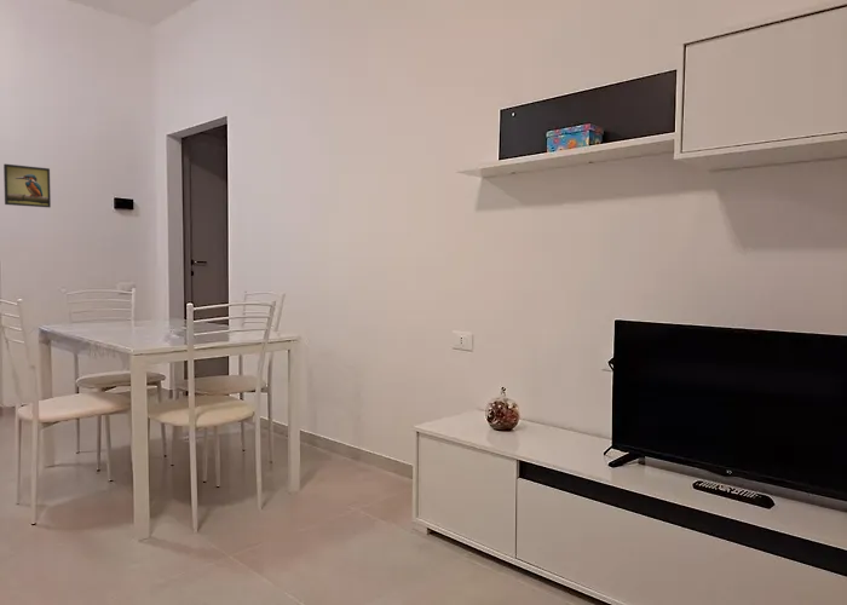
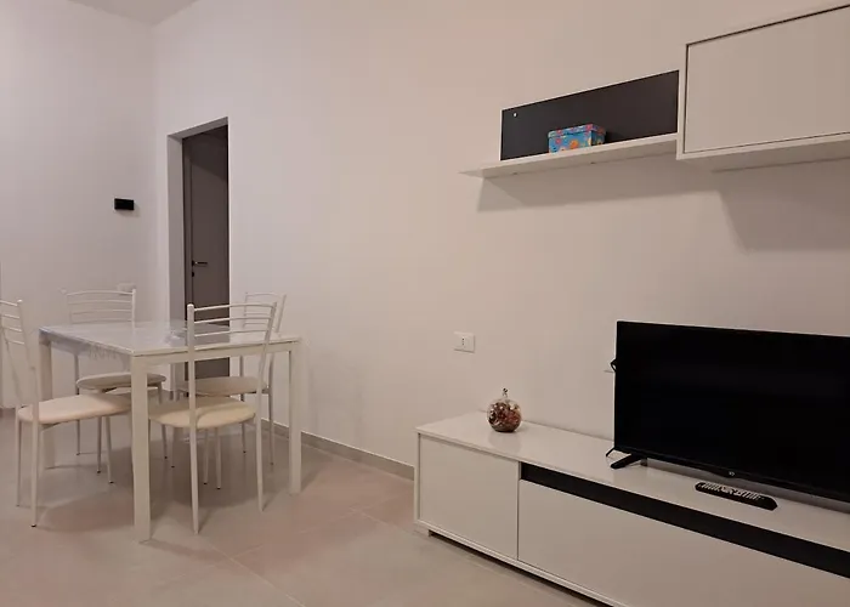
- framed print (27, 185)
